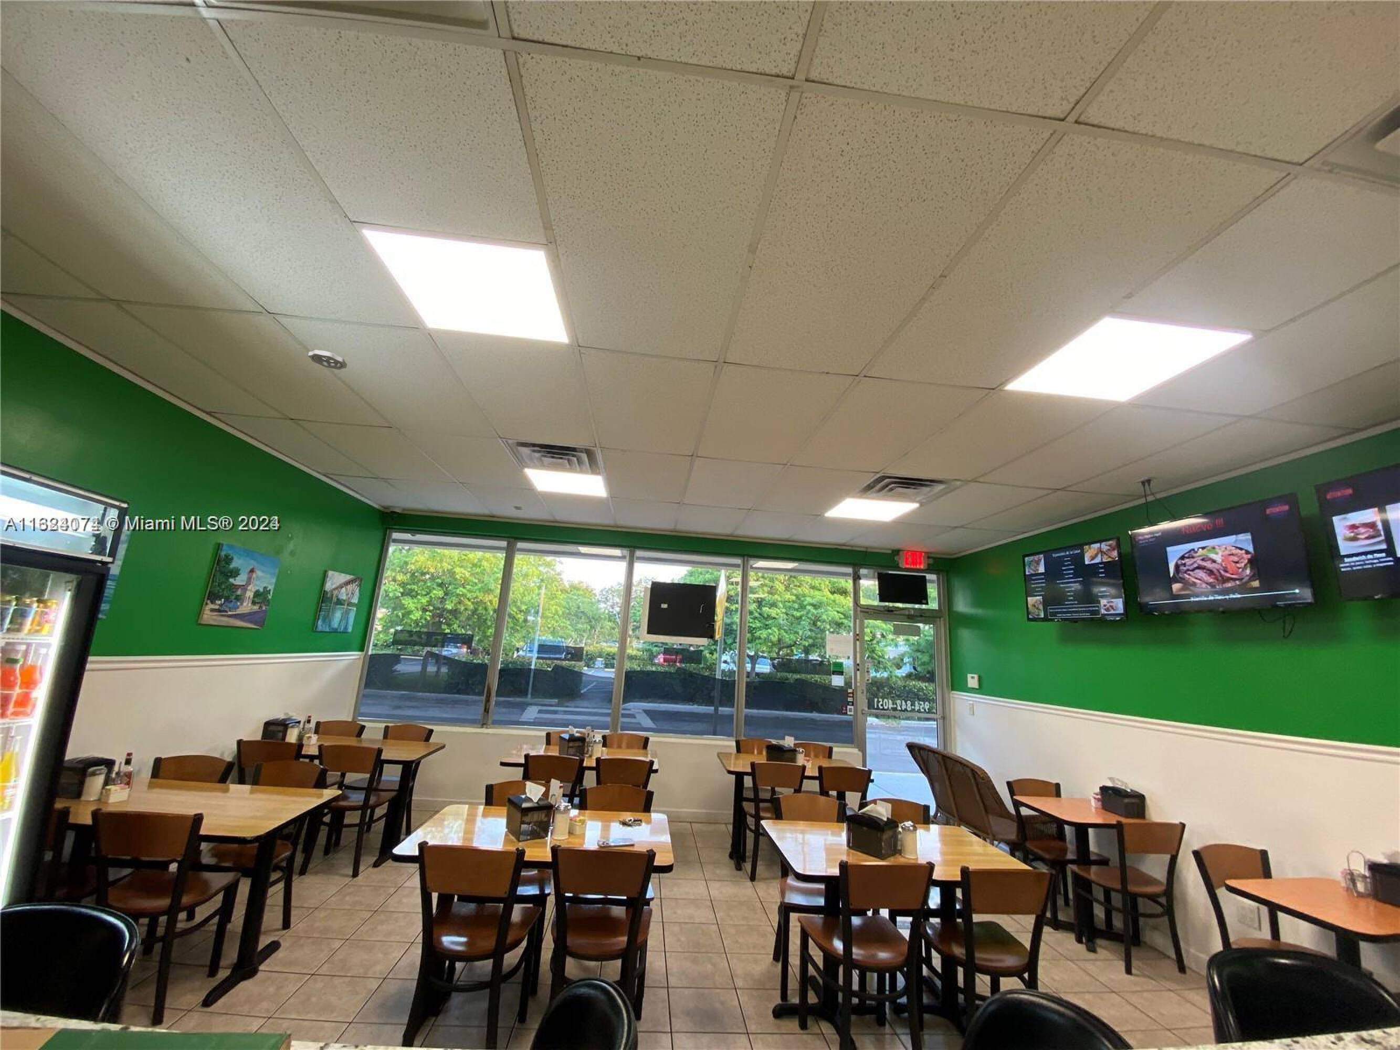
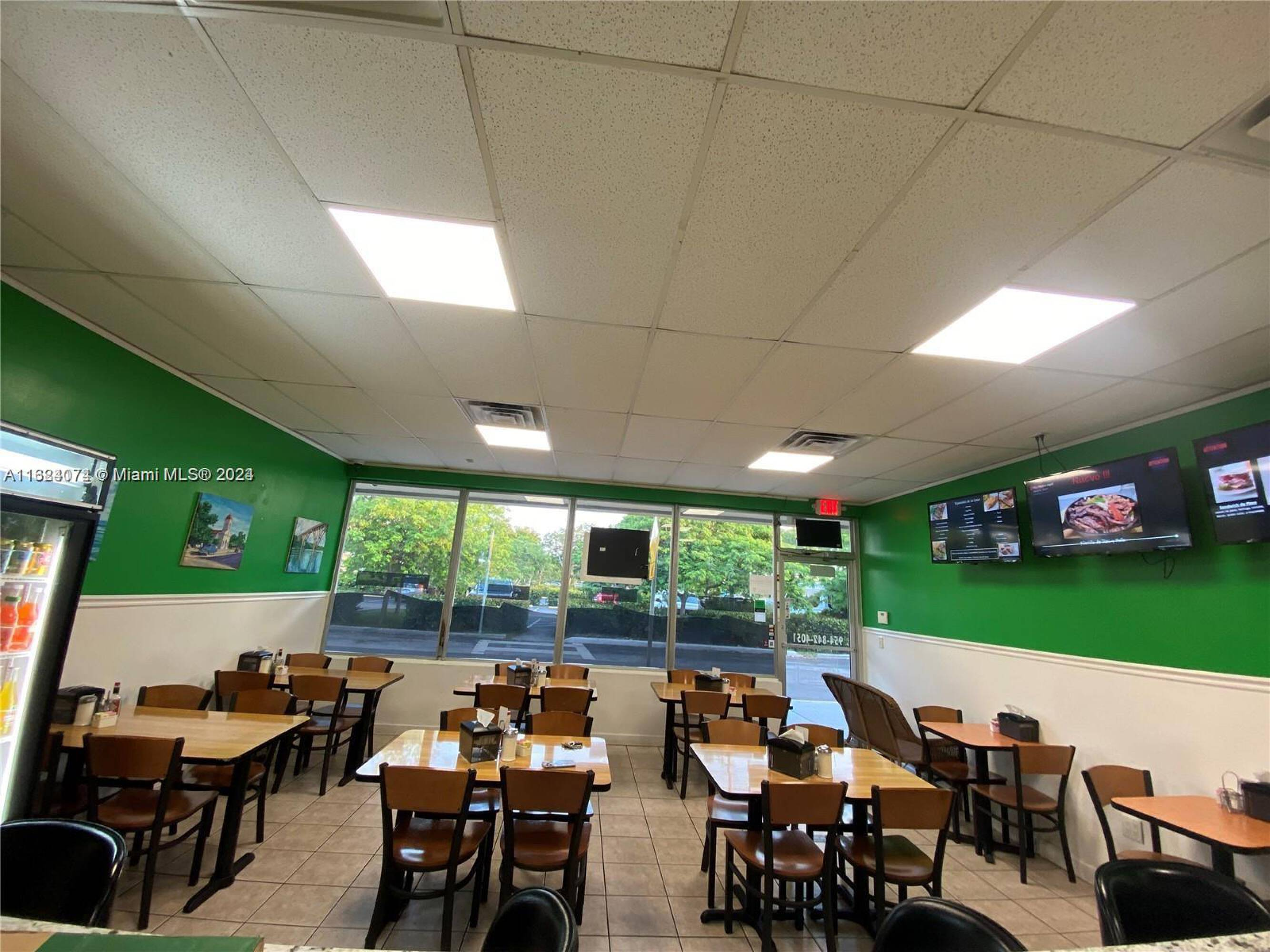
- smoke detector (329, 357)
